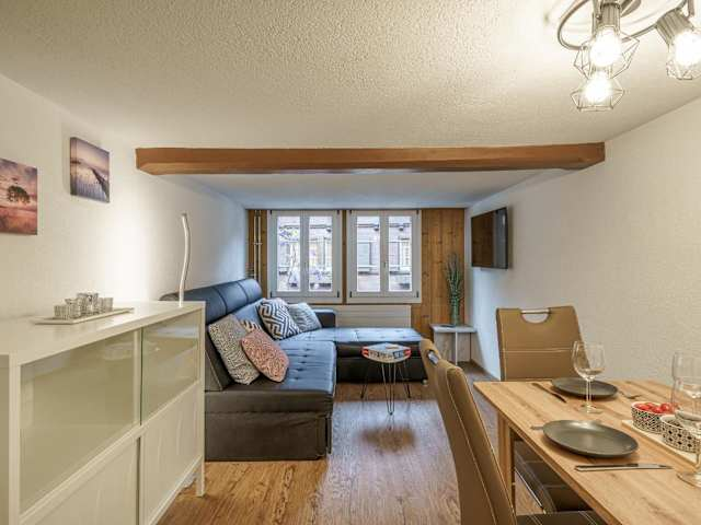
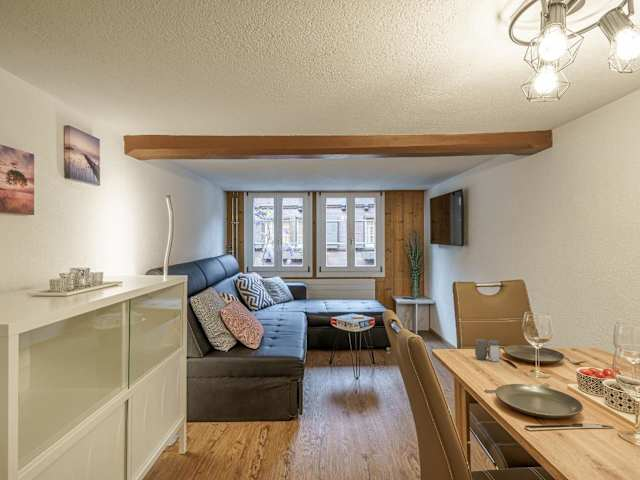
+ salt and pepper shaker (486, 349)
